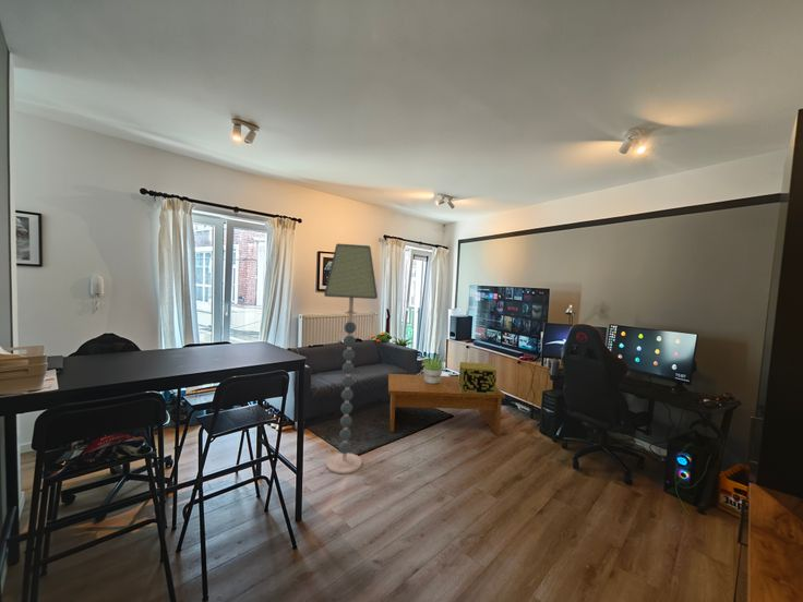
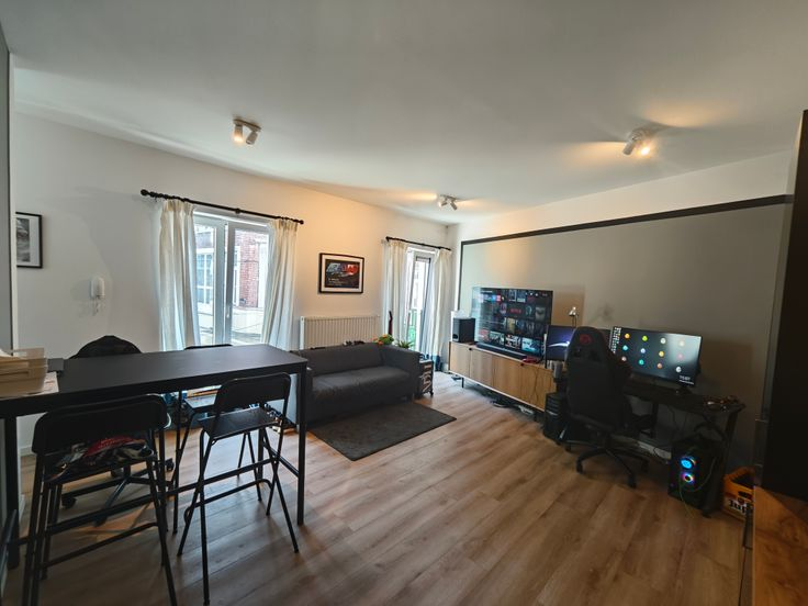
- floor lamp (348, 356)
- coffee table (441, 401)
- decorative box (477, 377)
- potted plant (432, 369)
